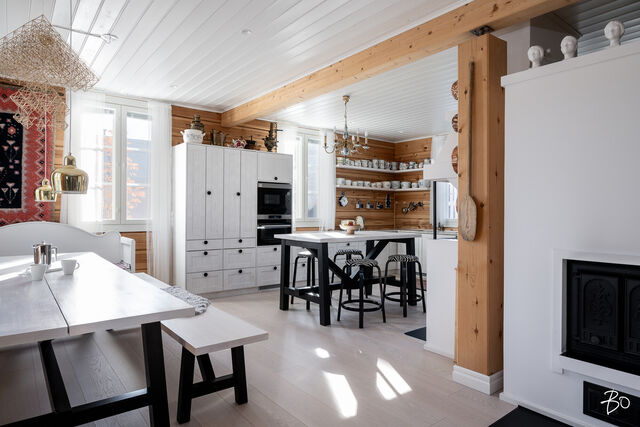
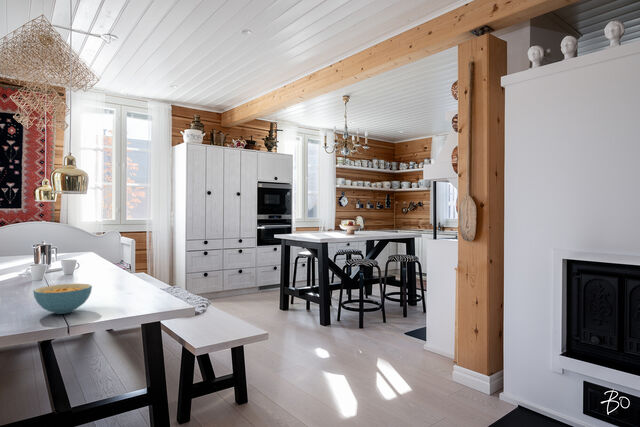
+ cereal bowl (63, 300)
